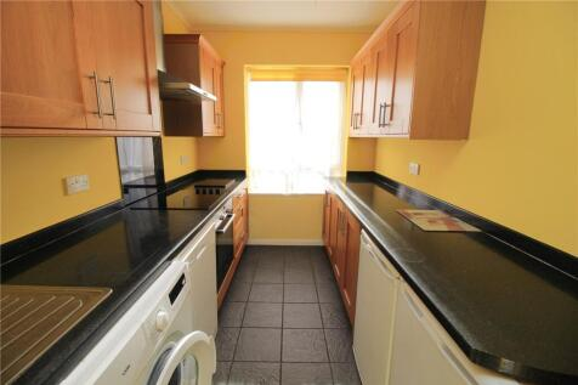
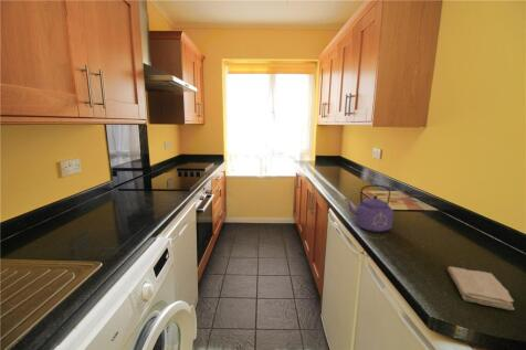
+ washcloth (477, 285)
+ kettle (368, 205)
